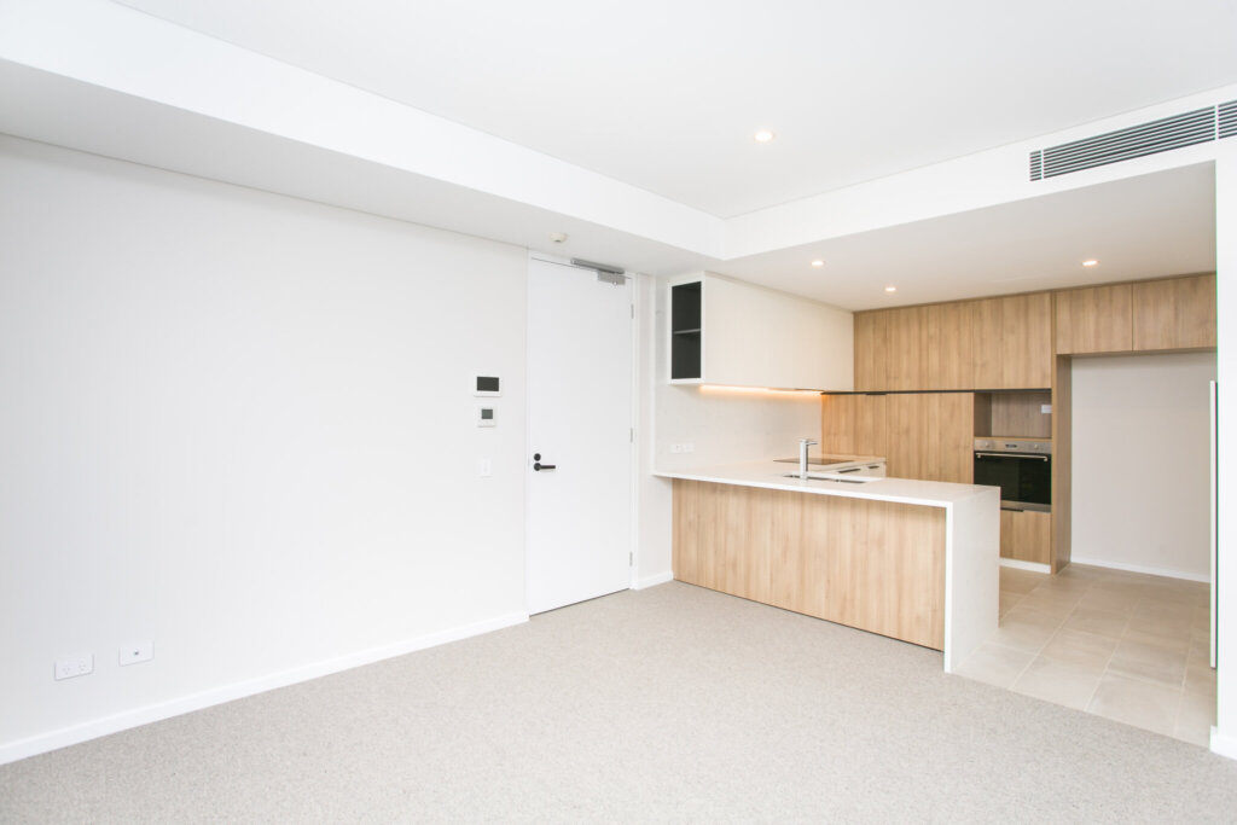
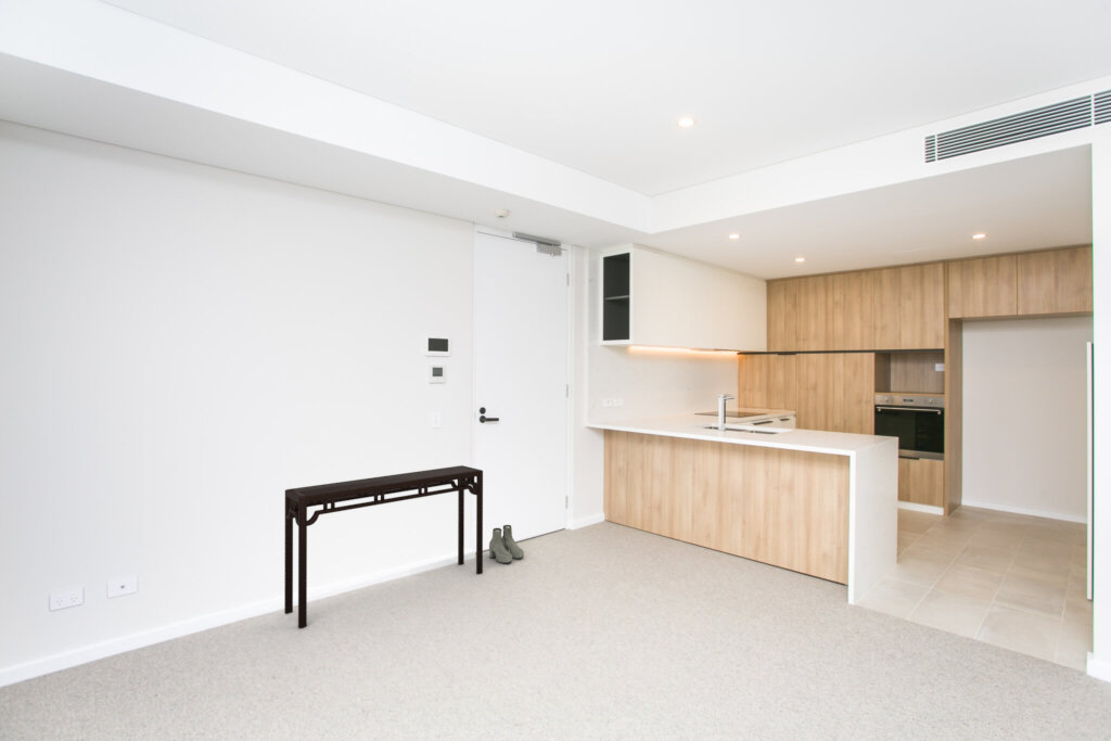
+ console table (387, 502)
+ boots (506, 542)
